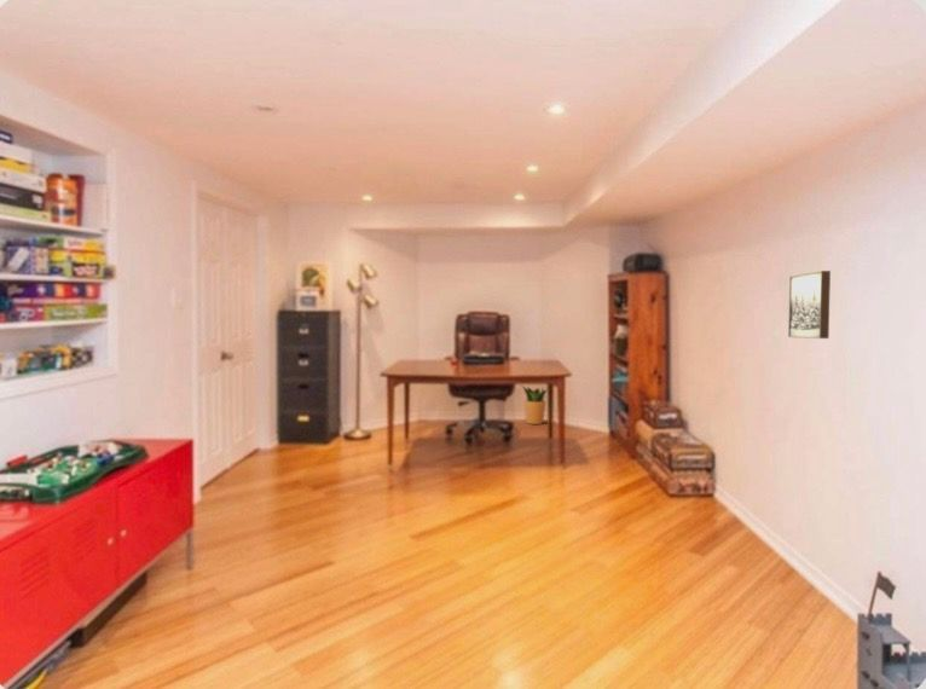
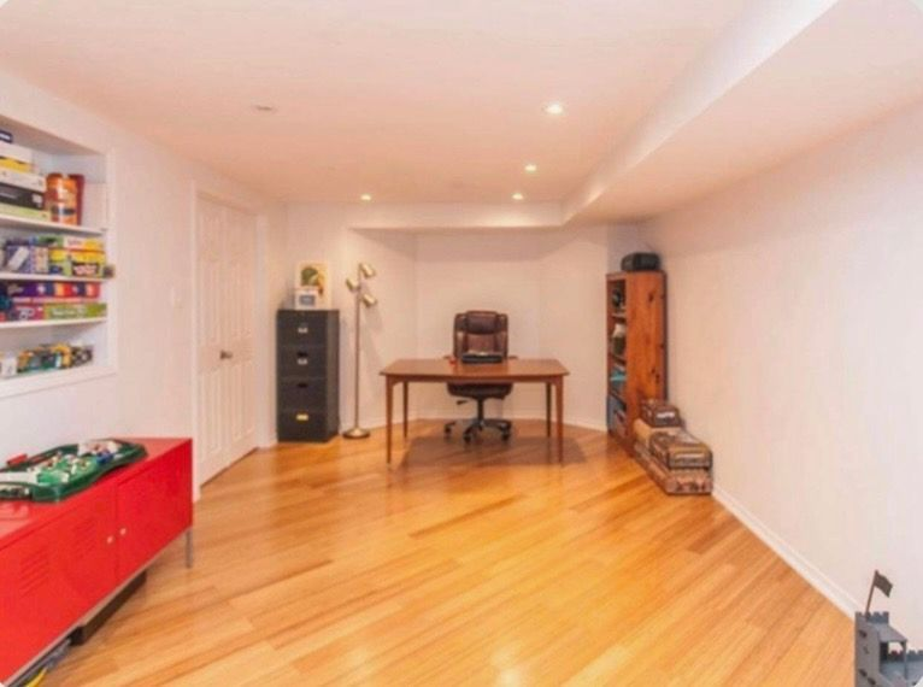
- potted plant (533, 404)
- wall art (808, 306)
